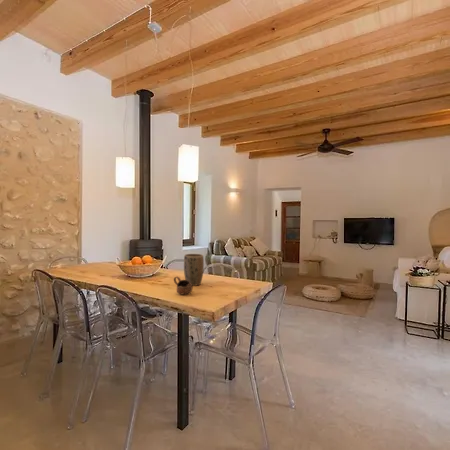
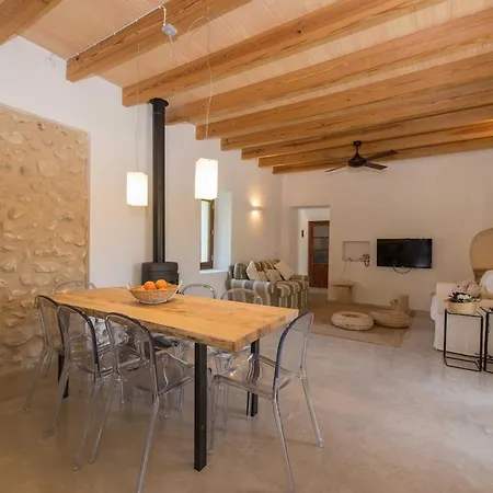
- cup (183, 285)
- plant pot (193, 269)
